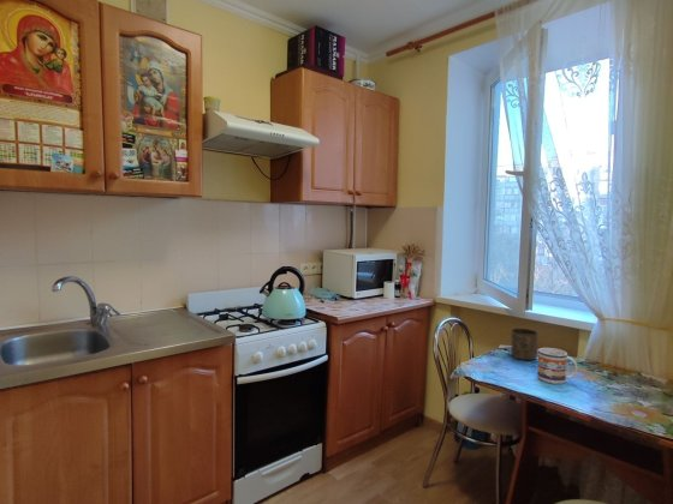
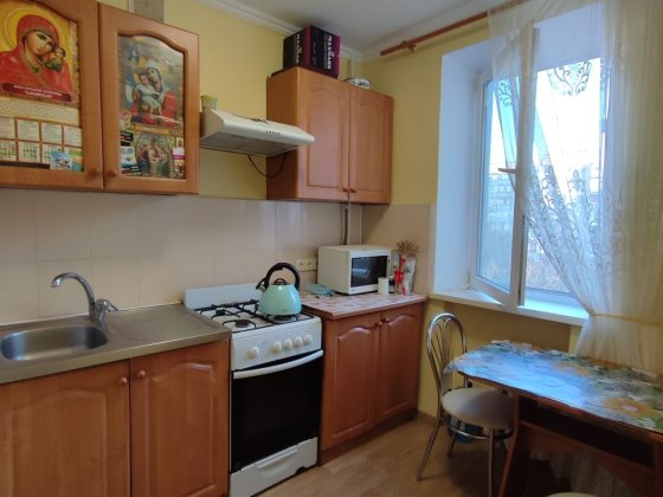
- mug (555, 366)
- cup (523, 343)
